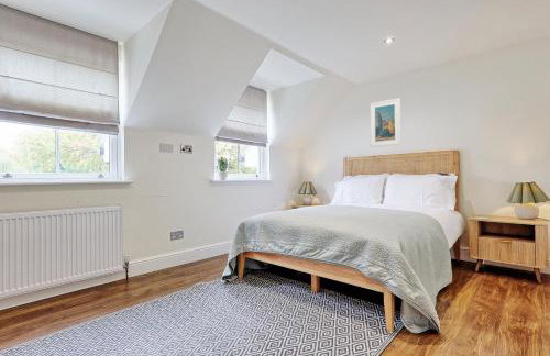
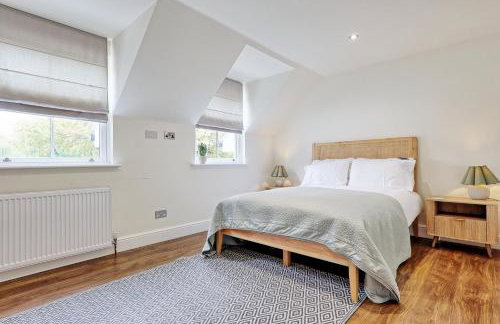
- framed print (385, 123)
